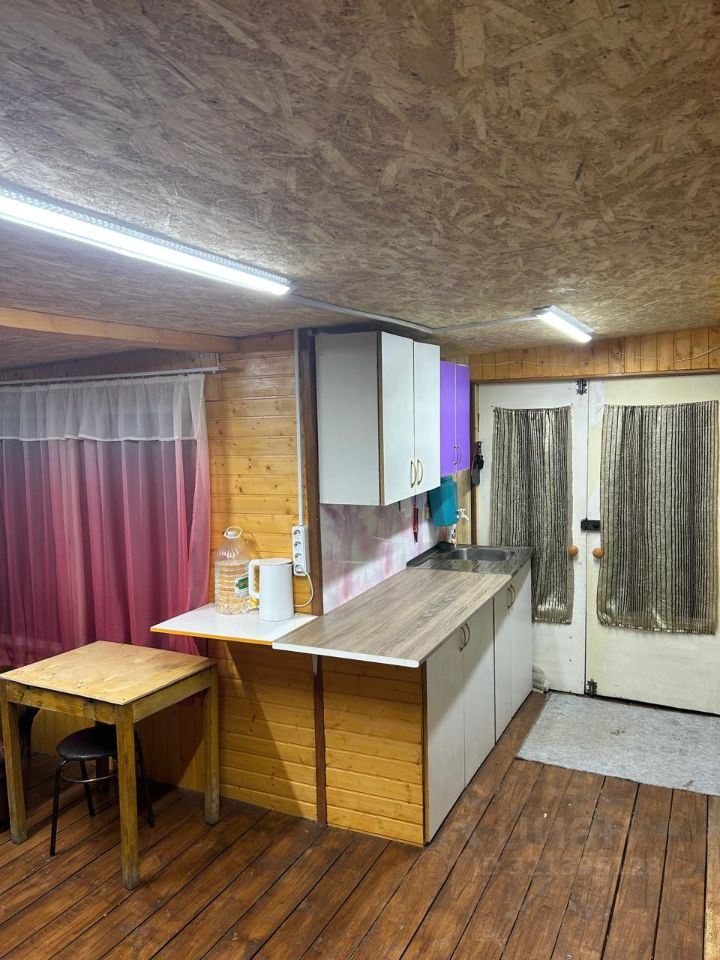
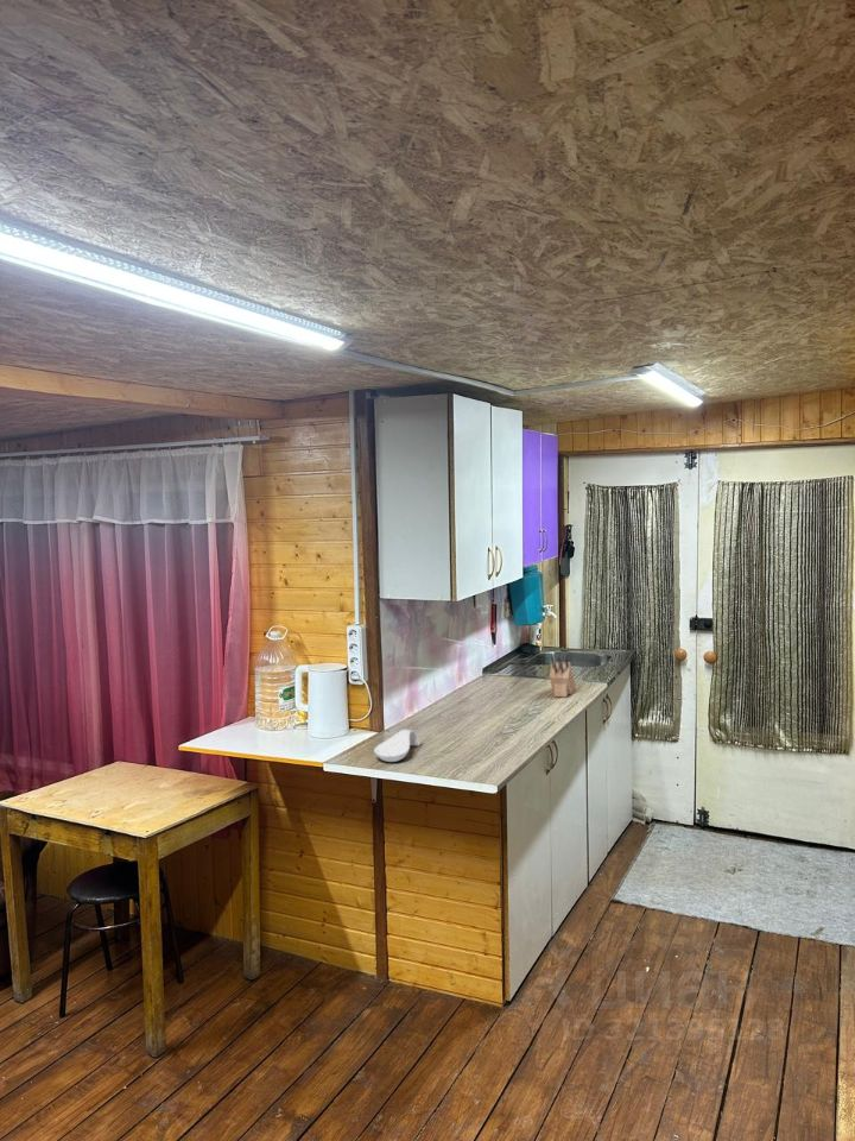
+ spoon rest (399, 744)
+ knife block (562, 672)
